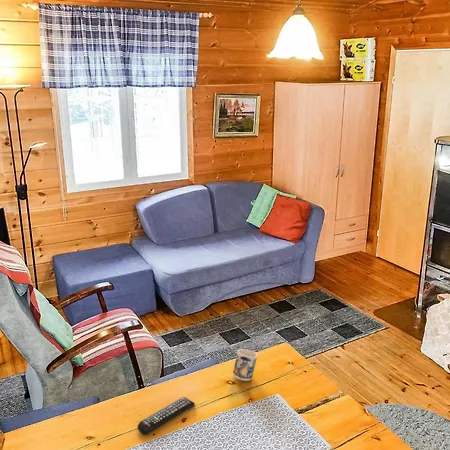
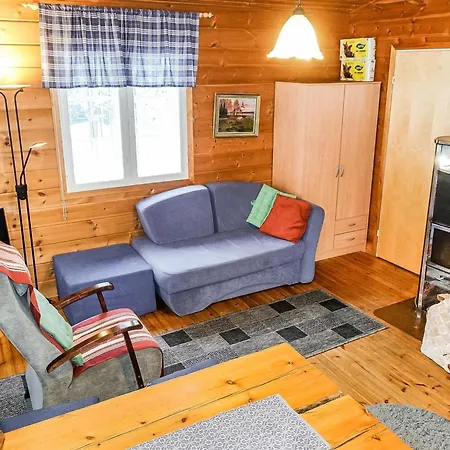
- mug (243, 363)
- remote control (167, 414)
